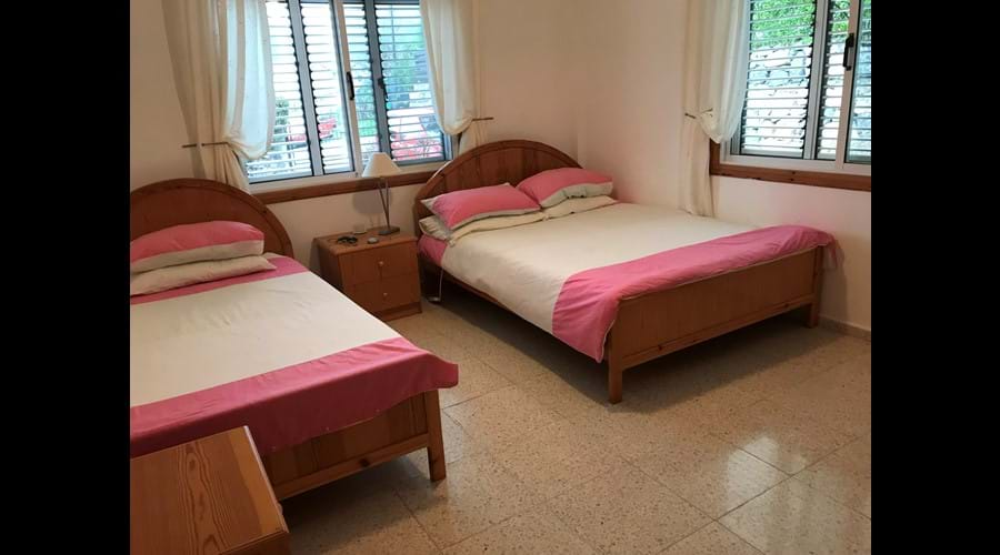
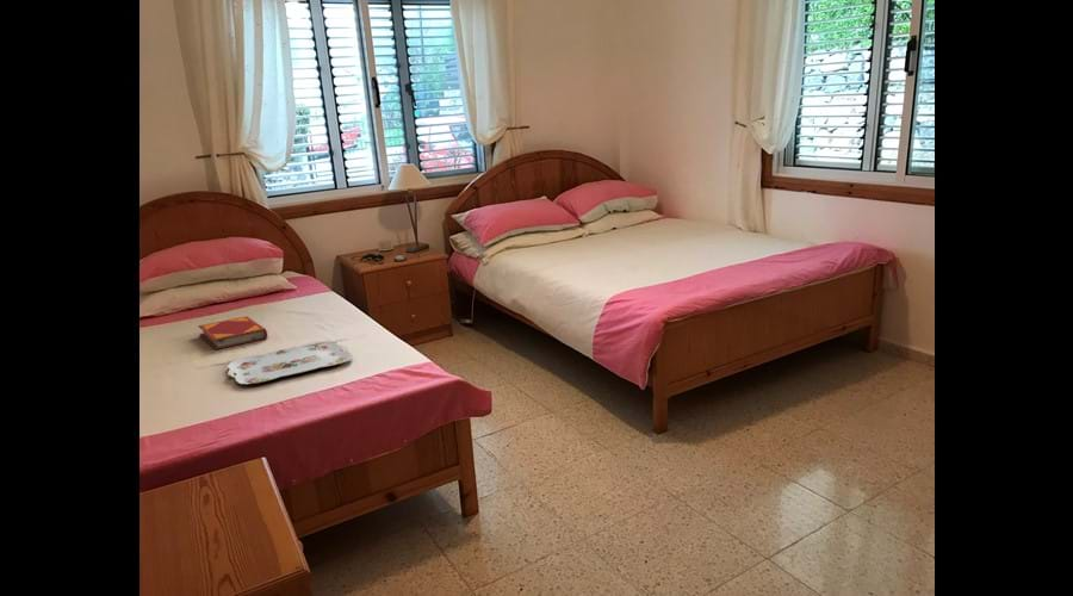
+ serving tray (290, 361)
+ hardback book (232, 331)
